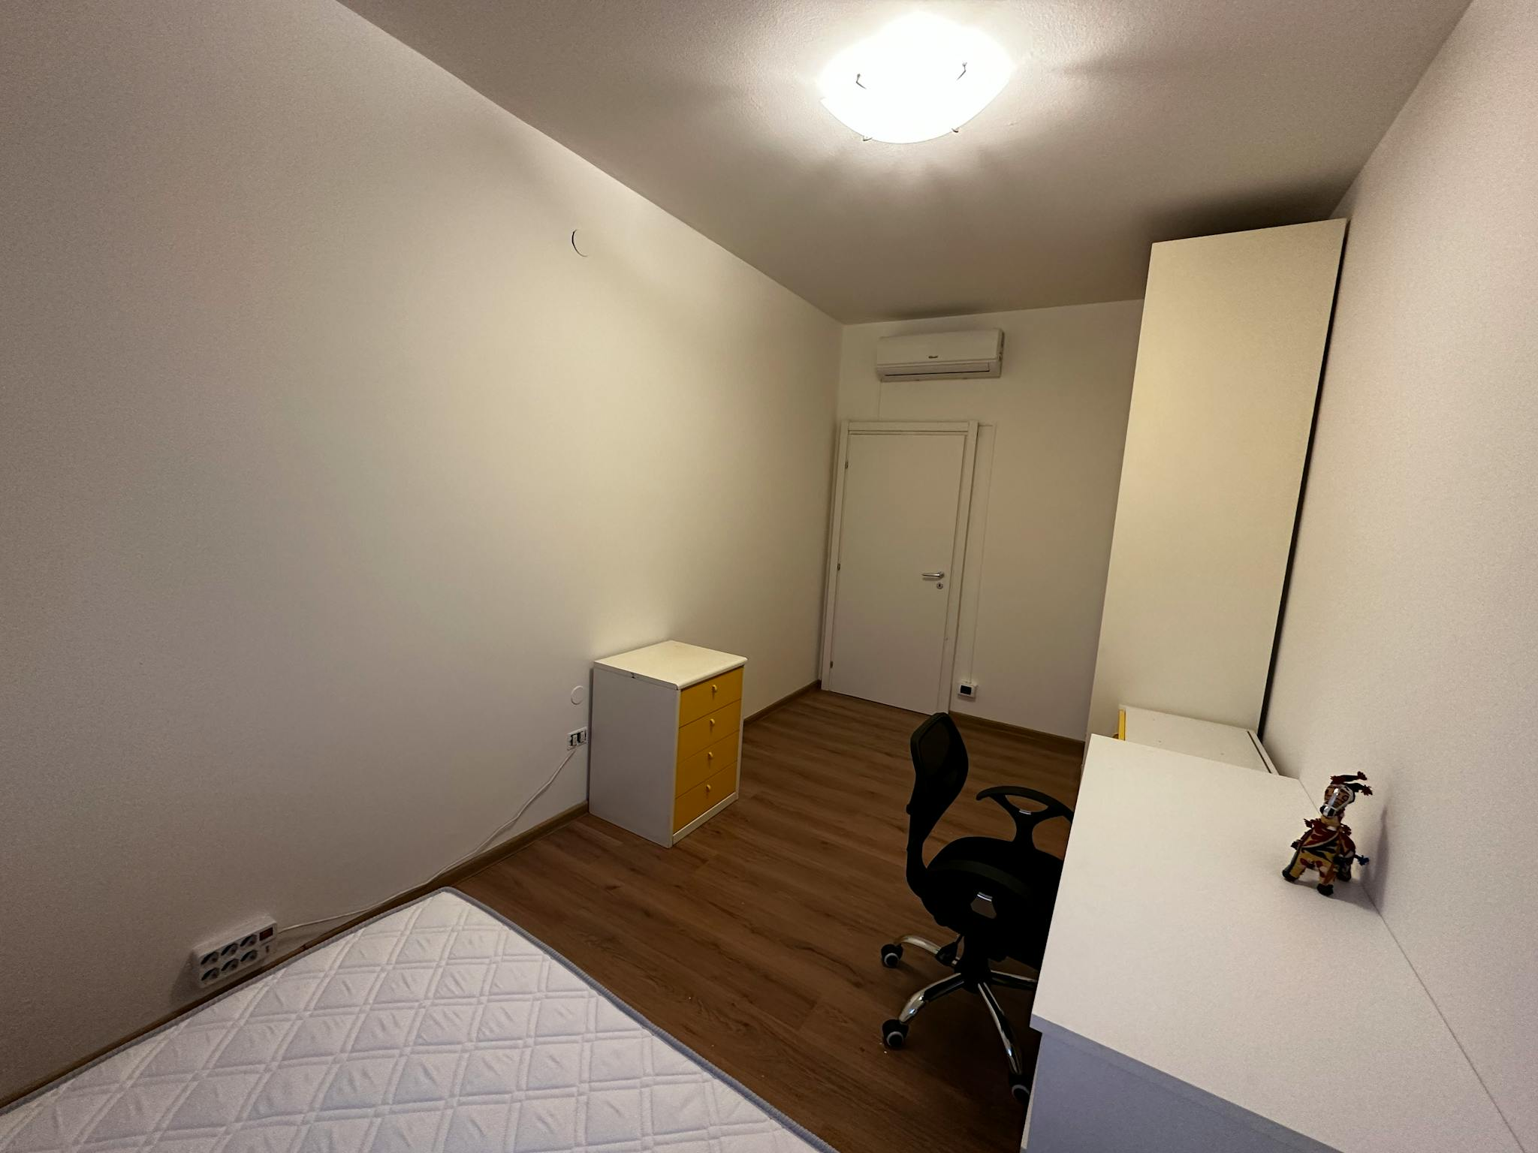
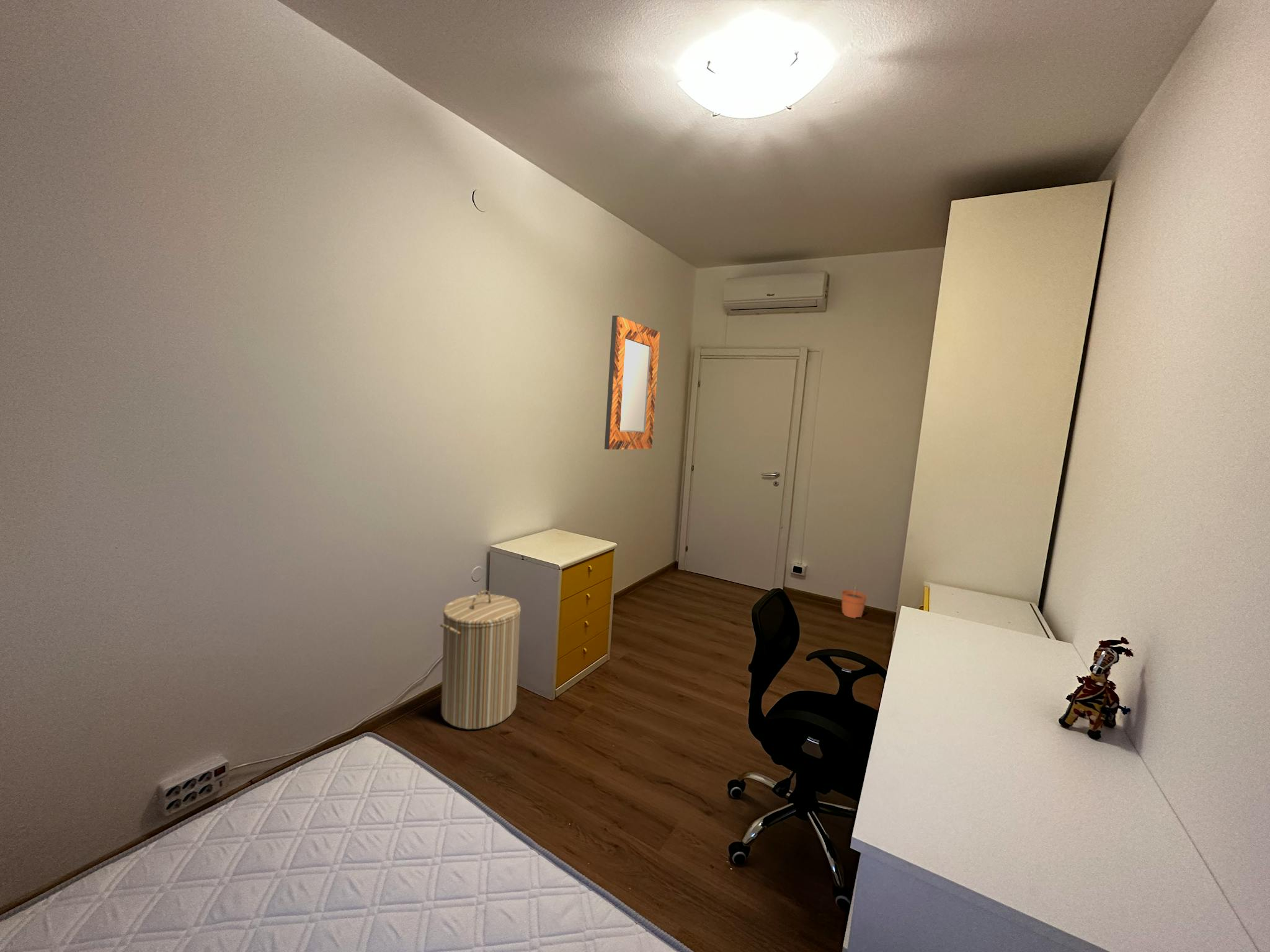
+ laundry hamper (481, 650)
+ plant pot (853, 599)
+ home mirror (634, 387)
